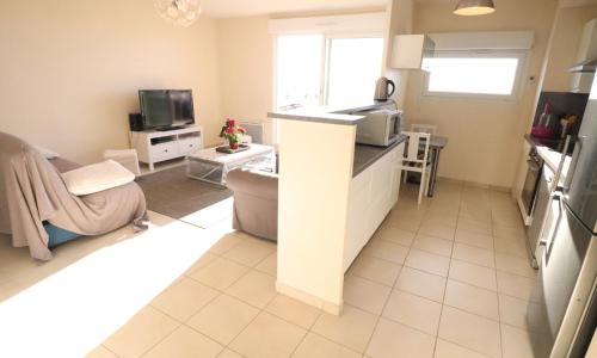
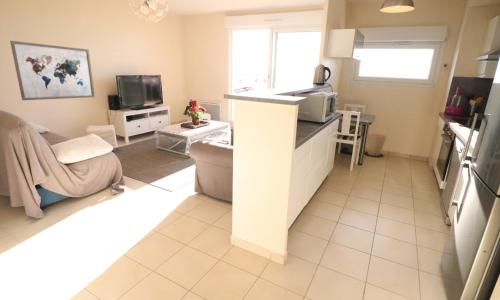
+ wall art (58, 72)
+ trash can (375, 145)
